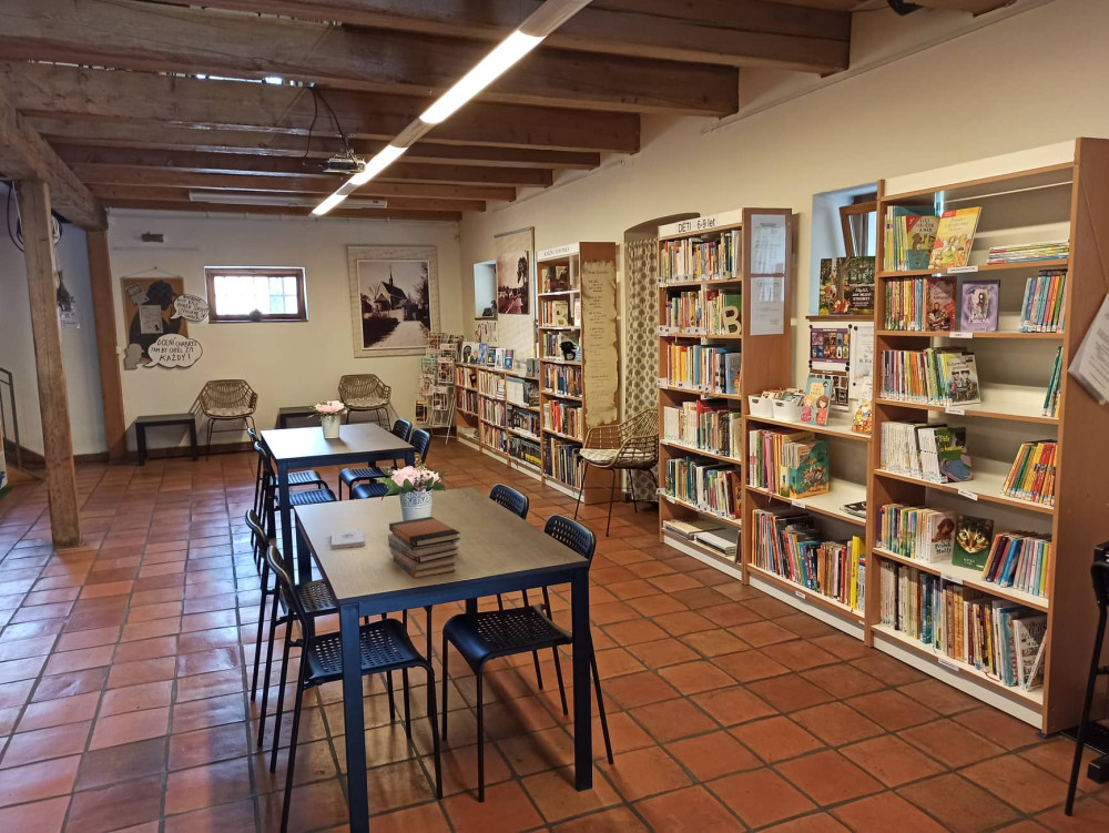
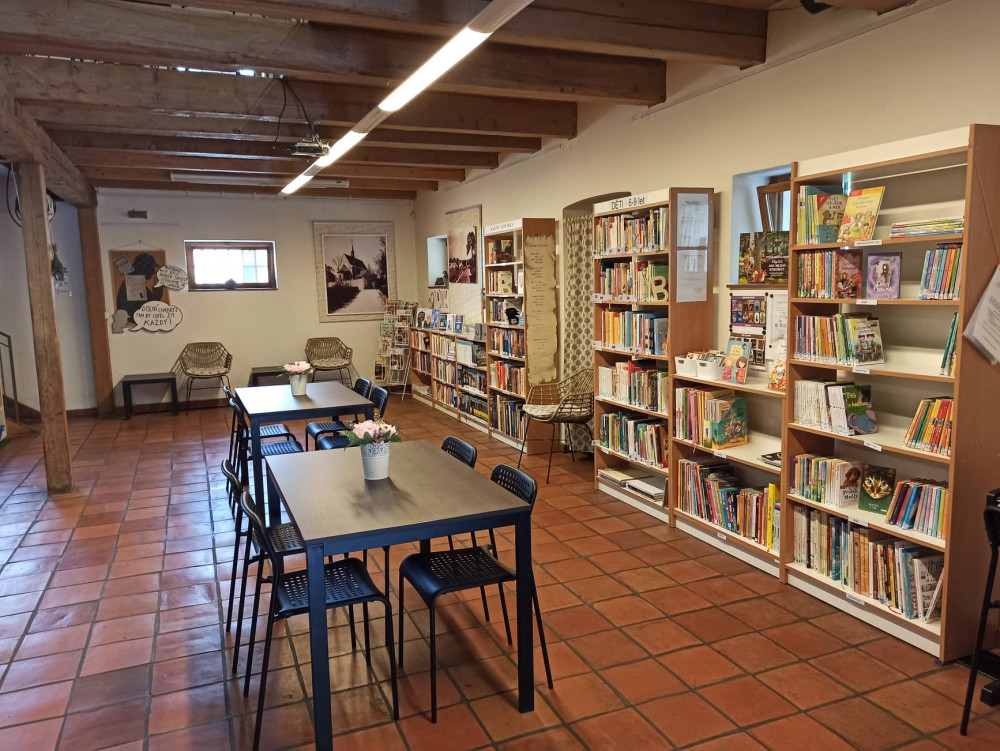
- book stack (423, 546)
- notepad (347, 538)
